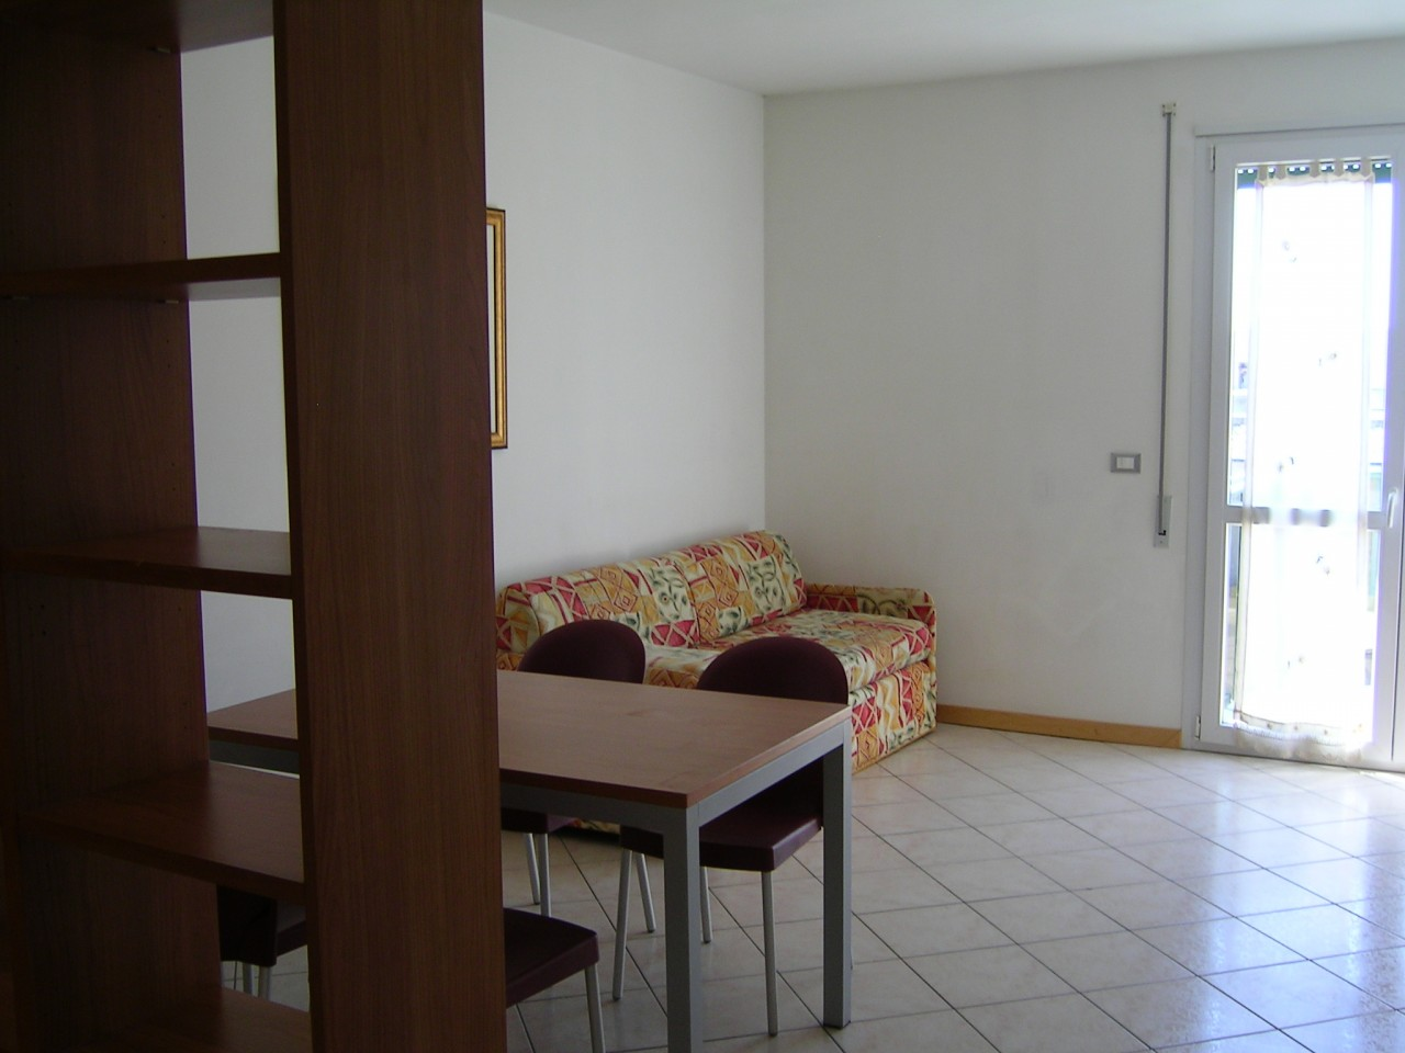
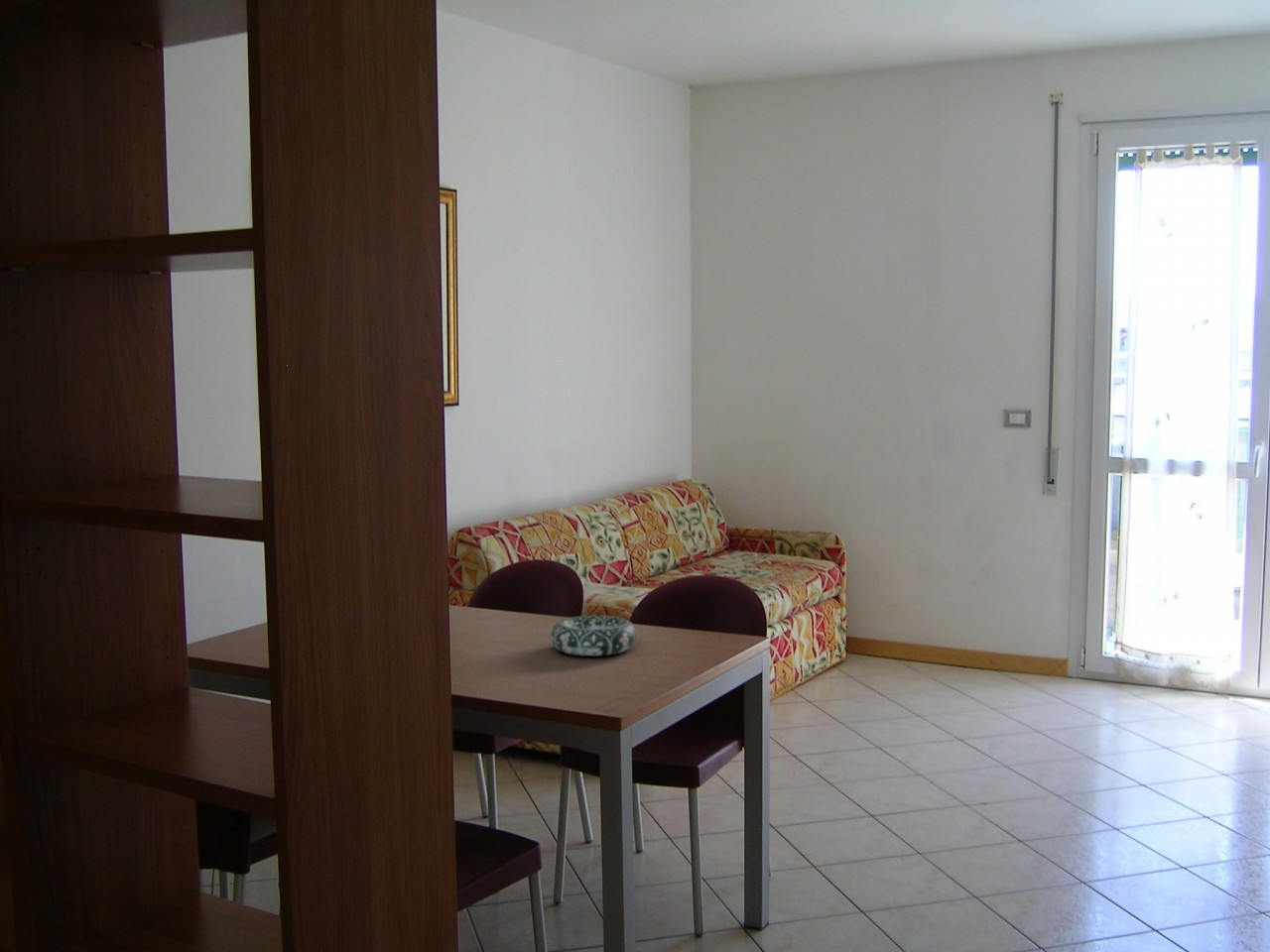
+ decorative bowl (593, 636)
